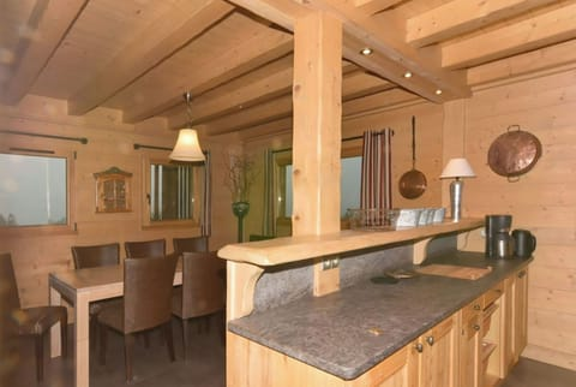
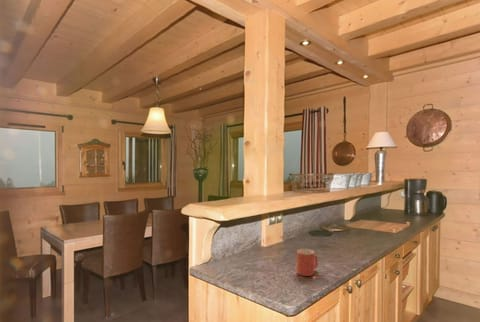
+ mug (308, 261)
